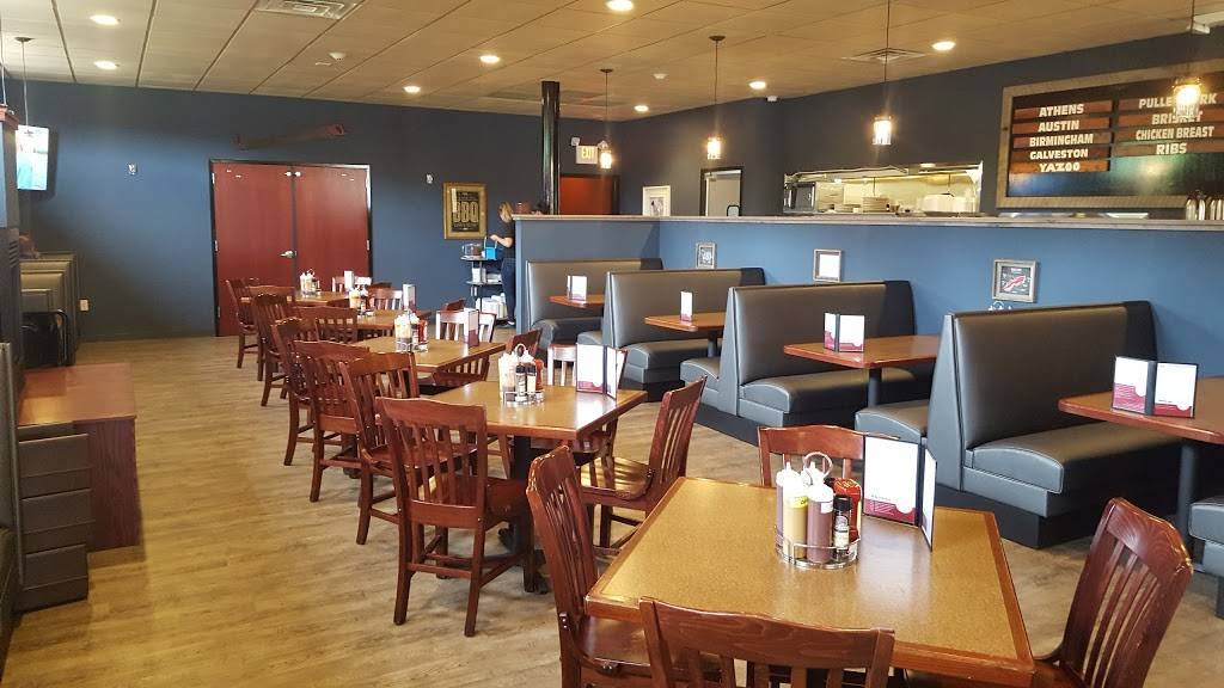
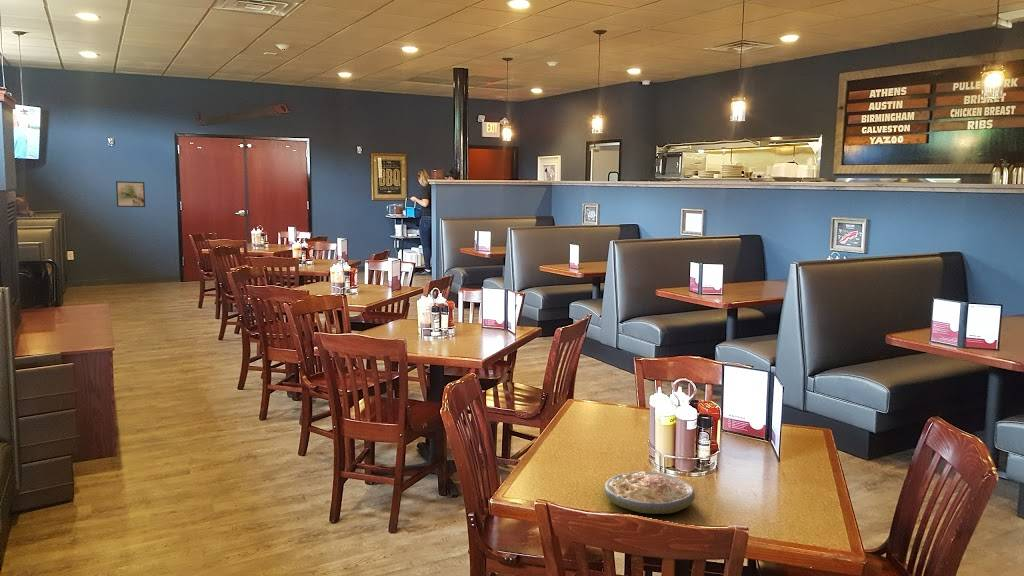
+ soup (648, 489)
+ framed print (130, 194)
